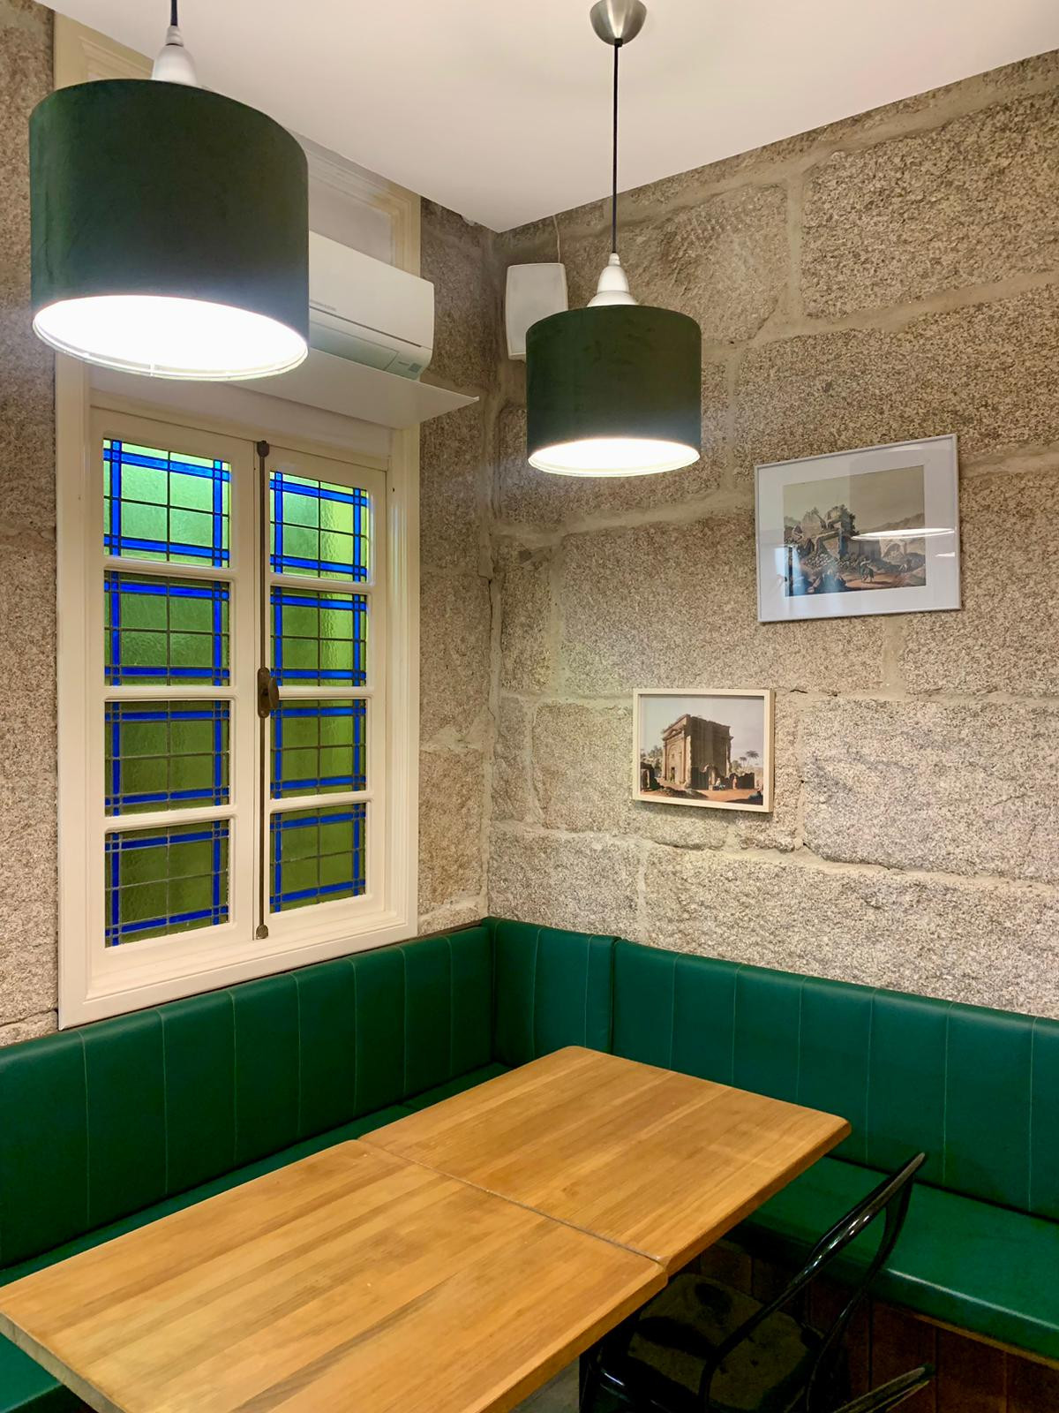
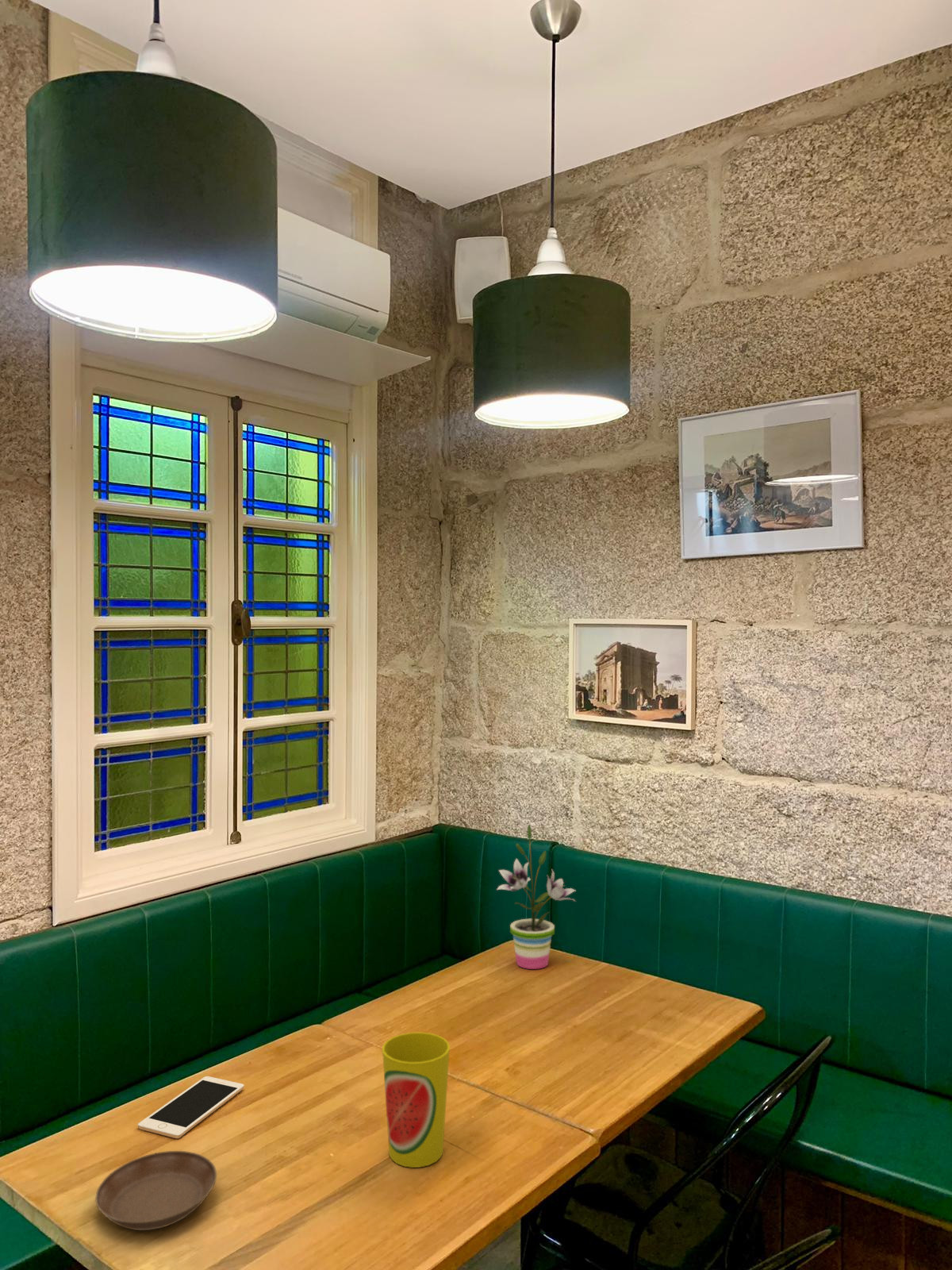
+ saucer (157, 1193)
+ potted plant (537, 899)
+ cell phone (193, 1105)
+ cup (416, 1099)
